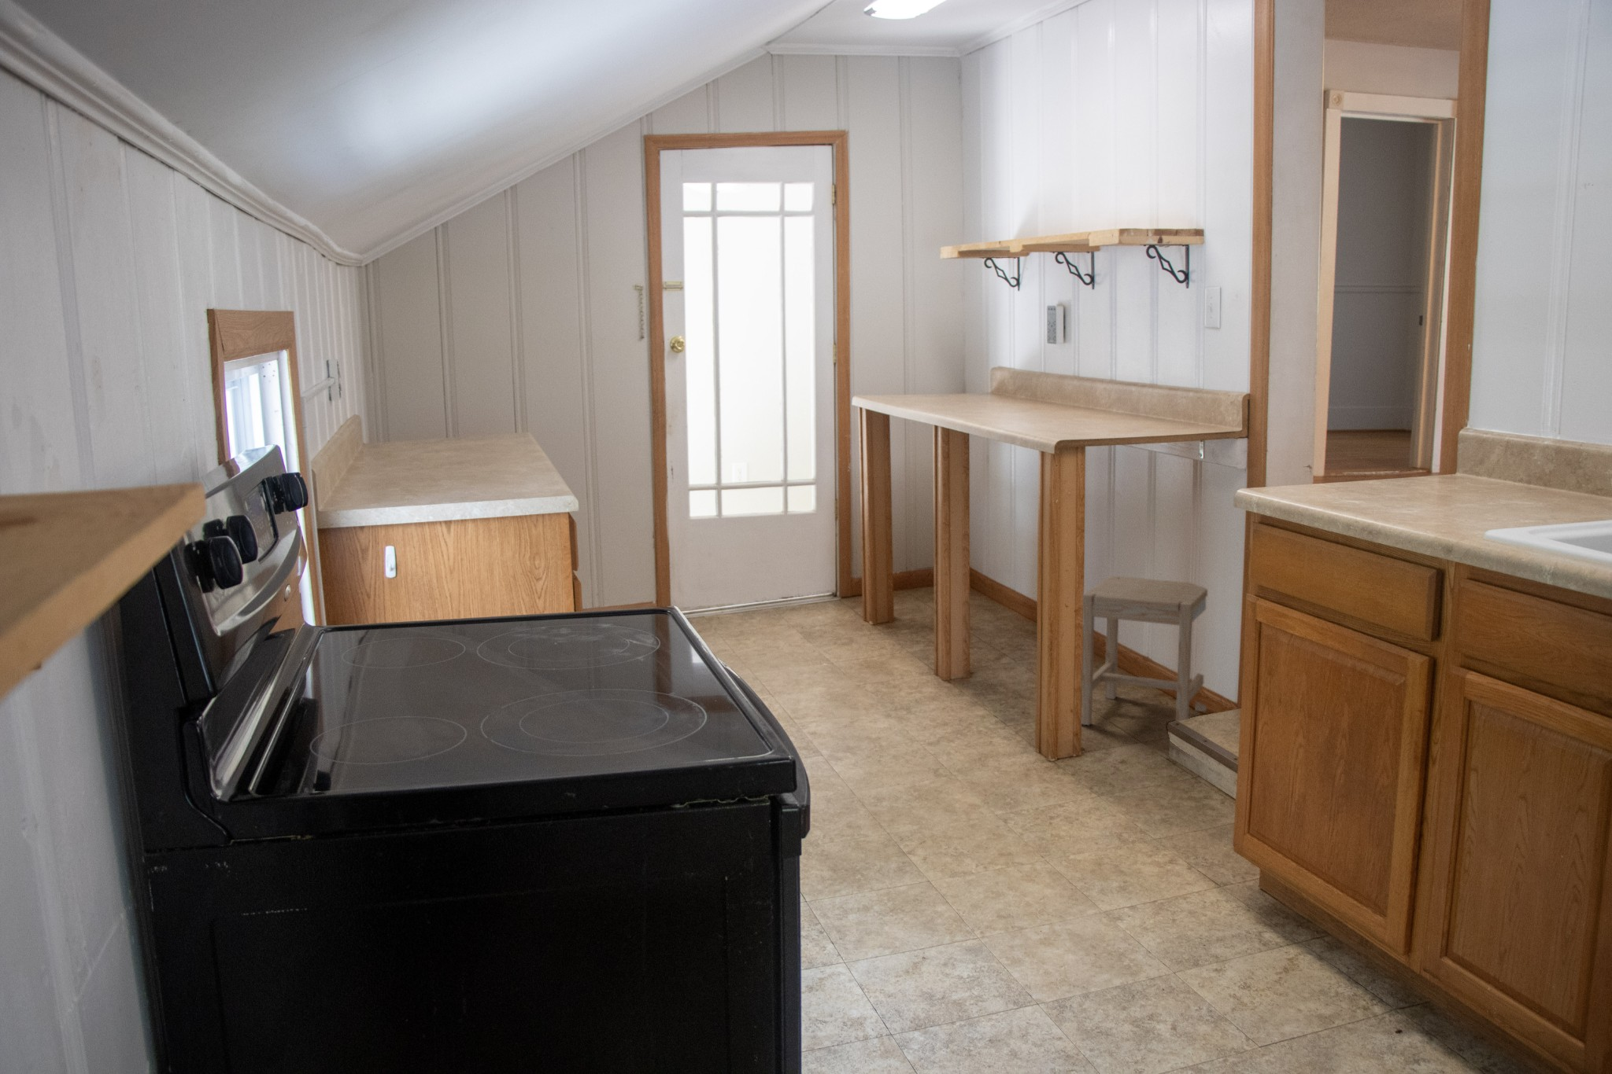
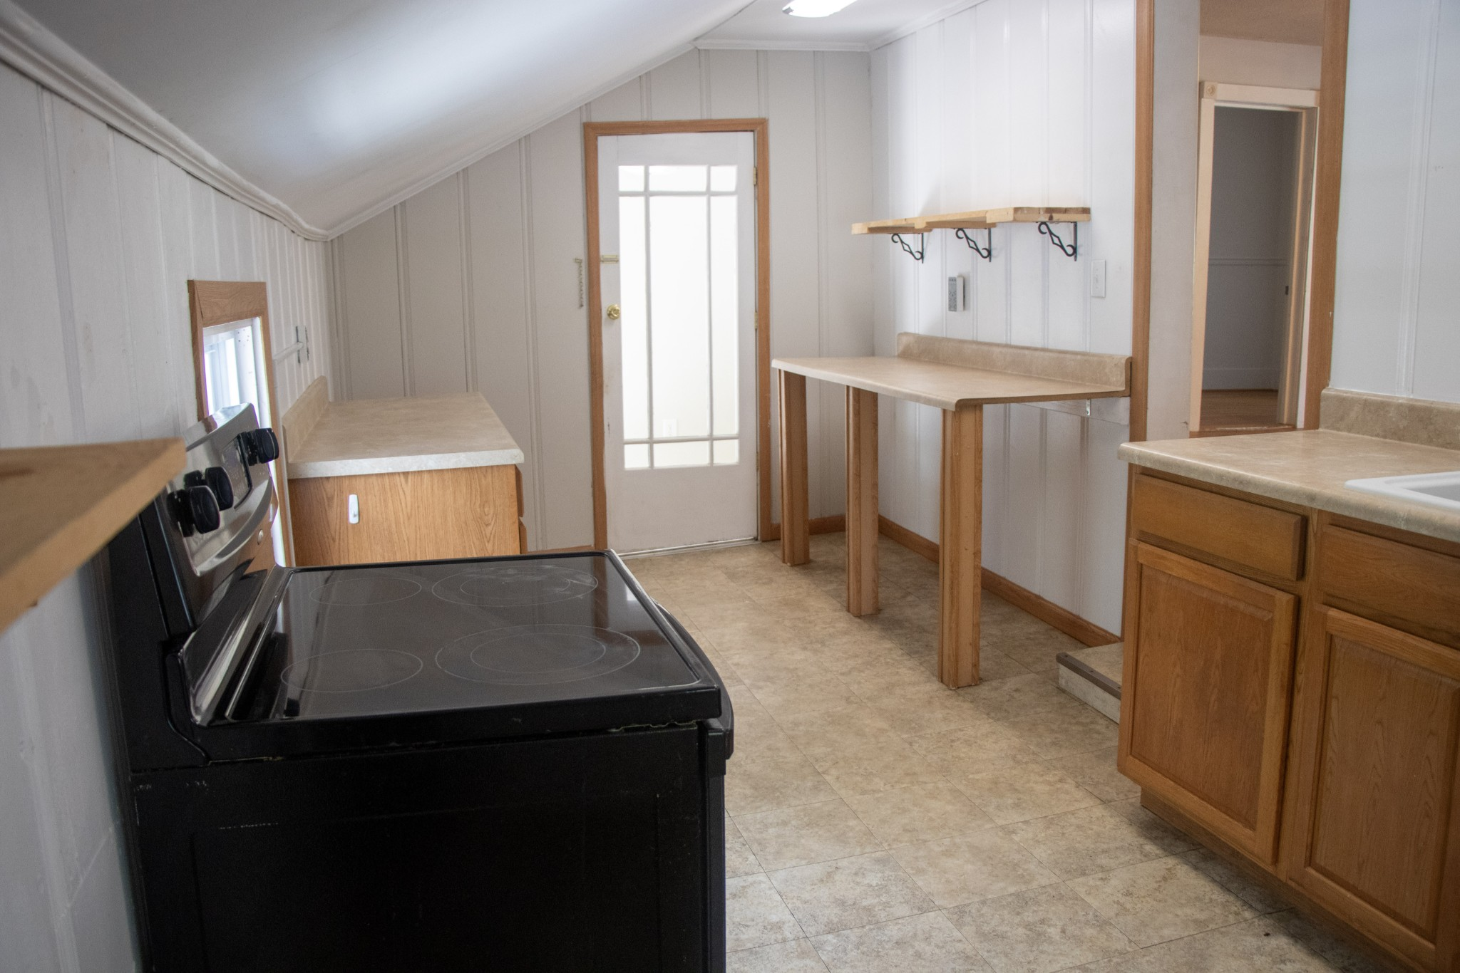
- stool (1142, 677)
